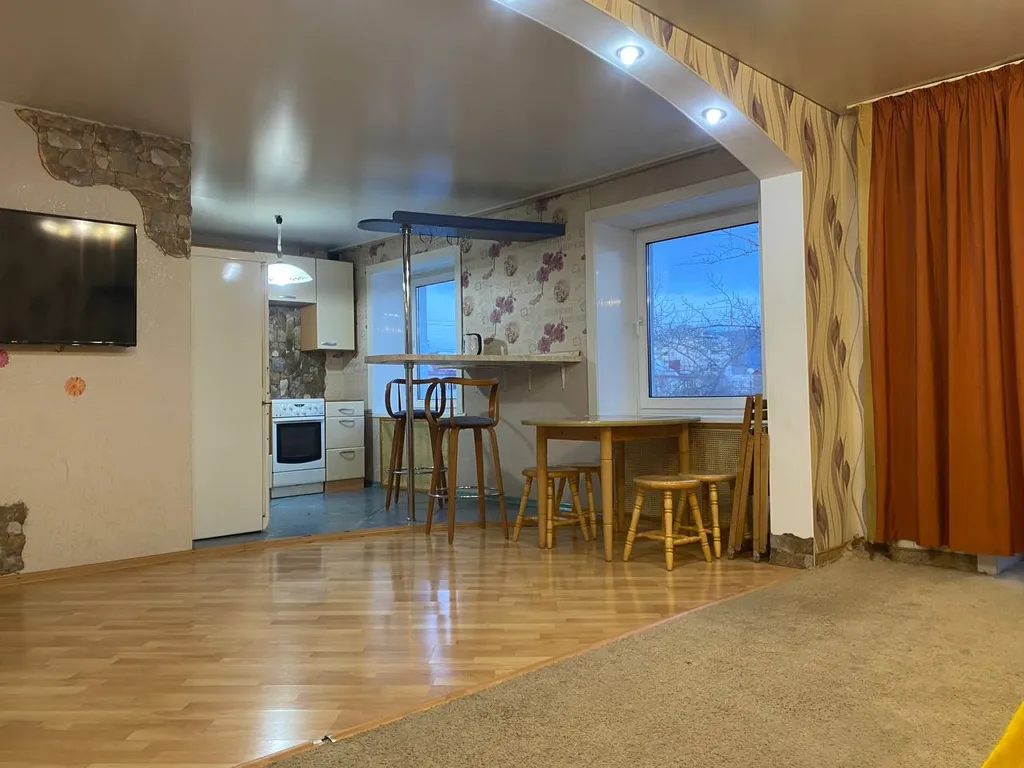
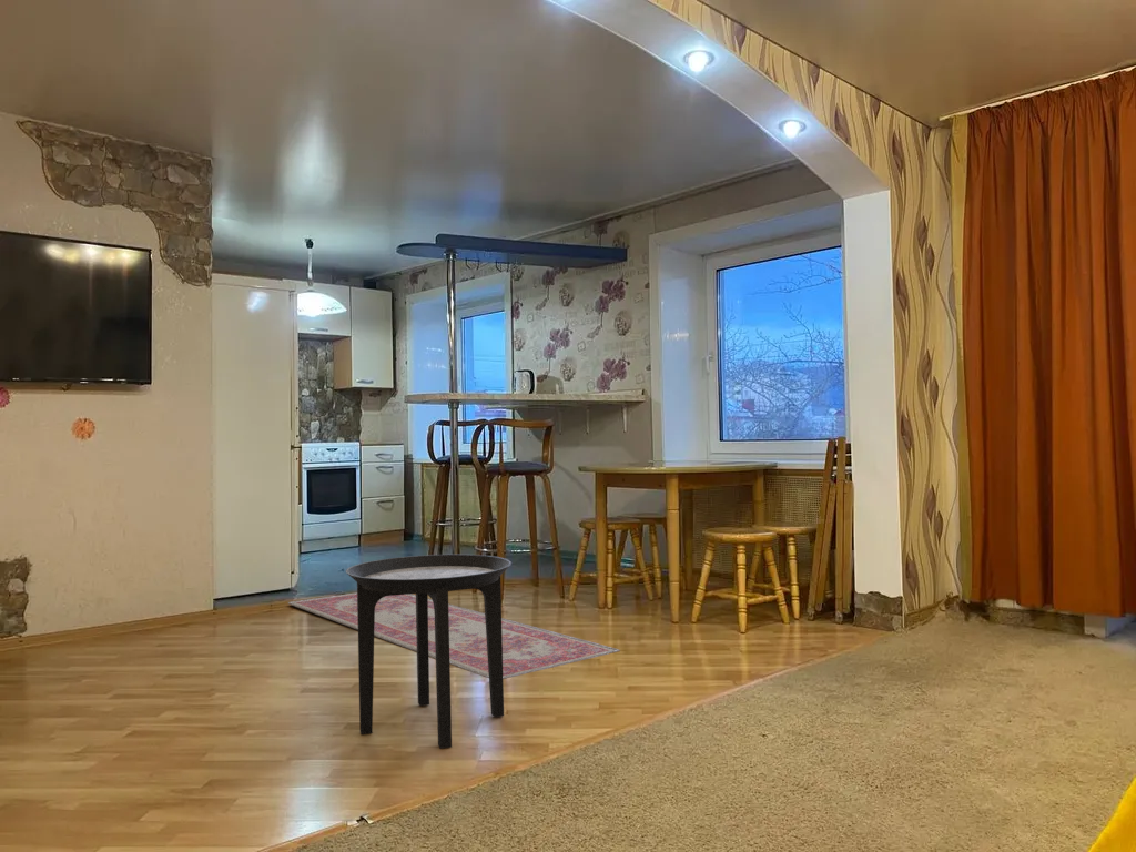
+ side table (427, 643)
+ rug (429, 622)
